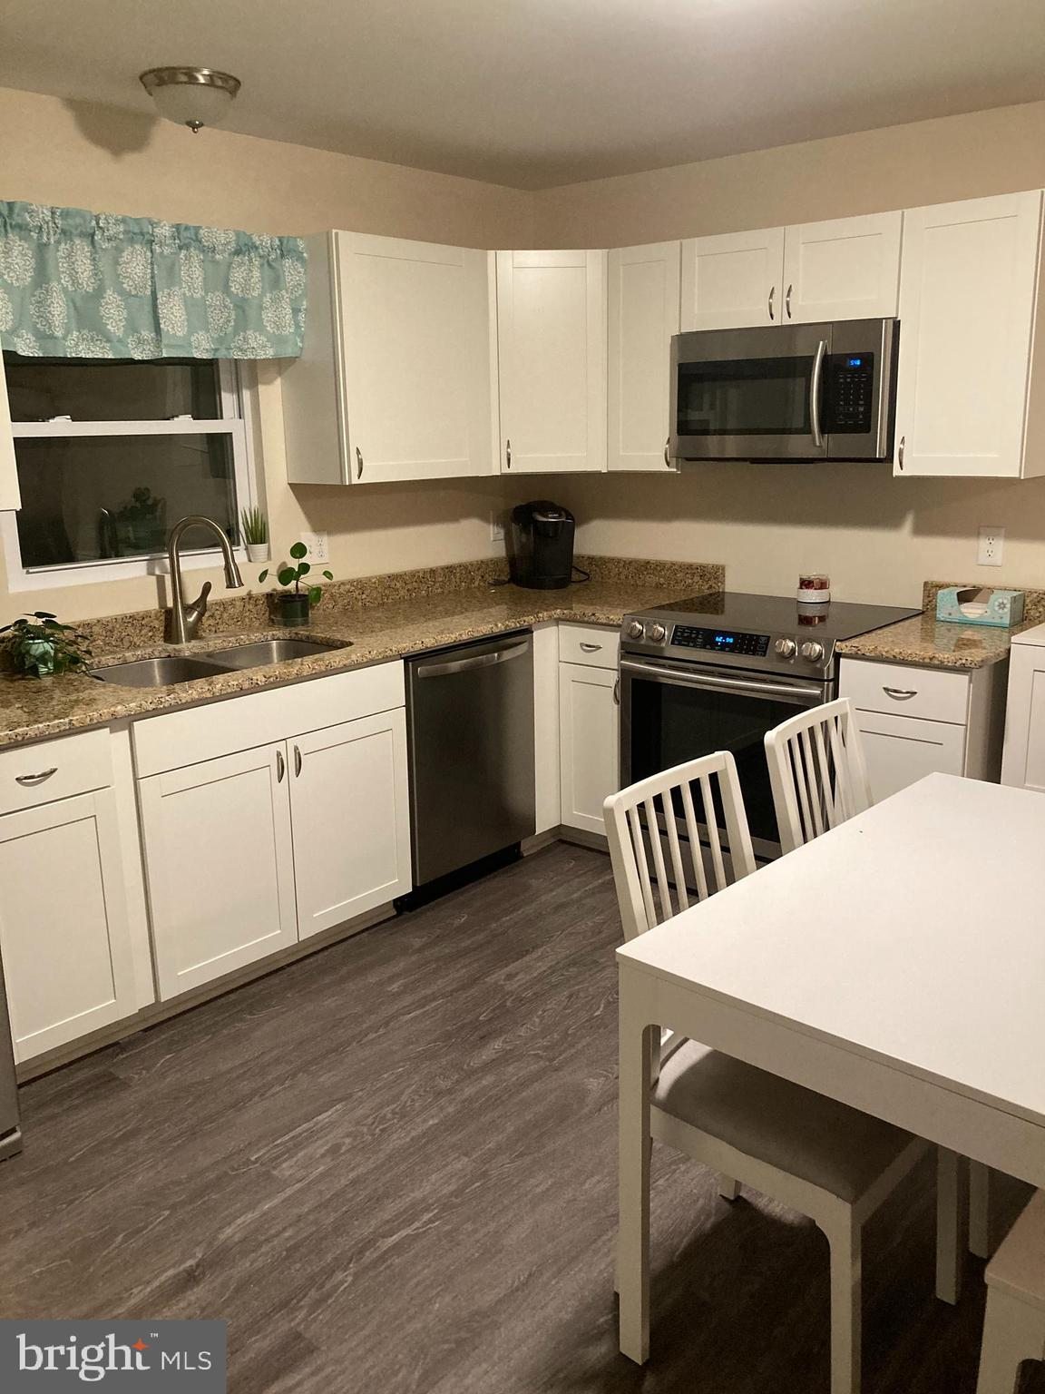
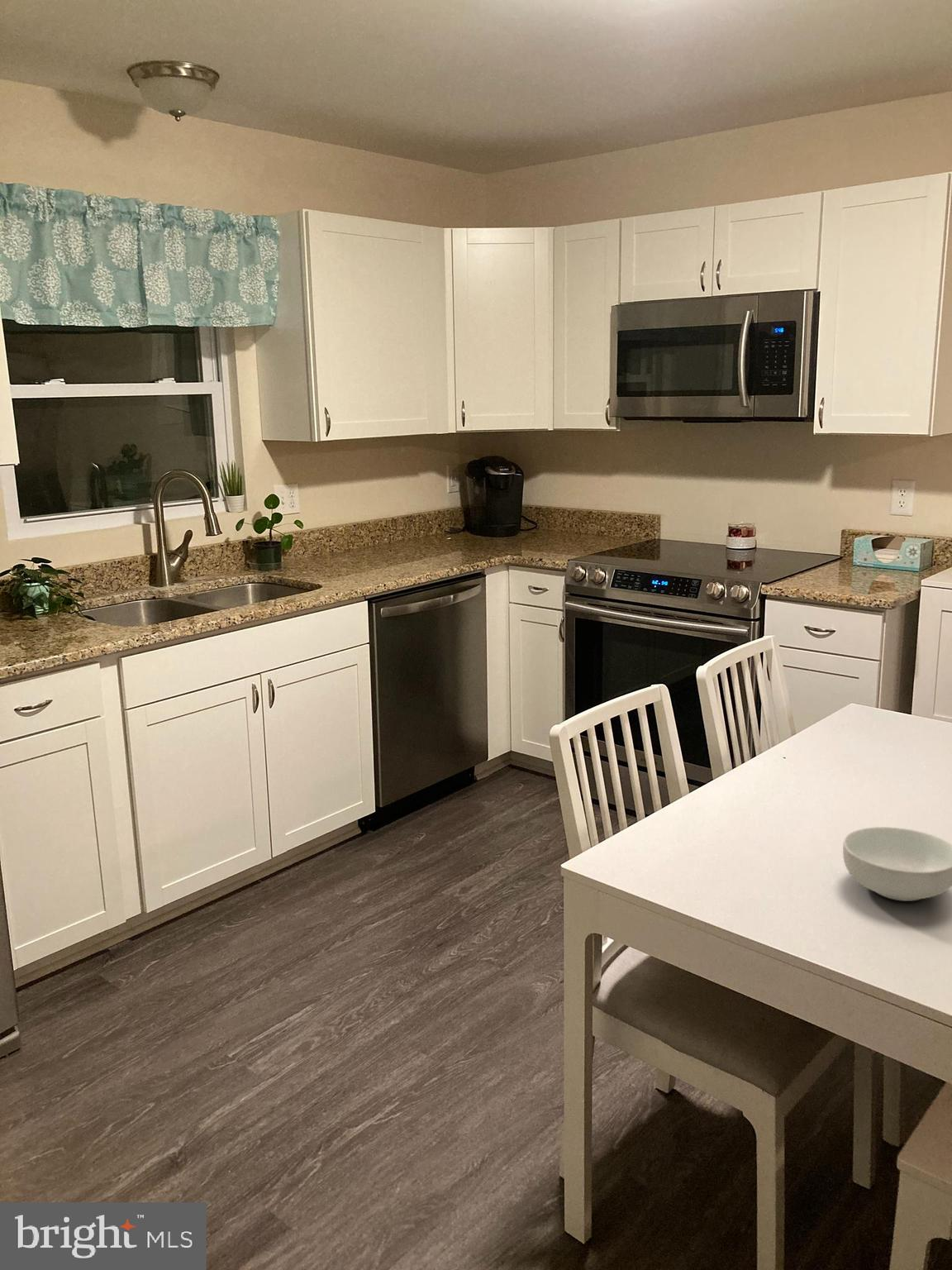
+ cereal bowl (899, 868)
